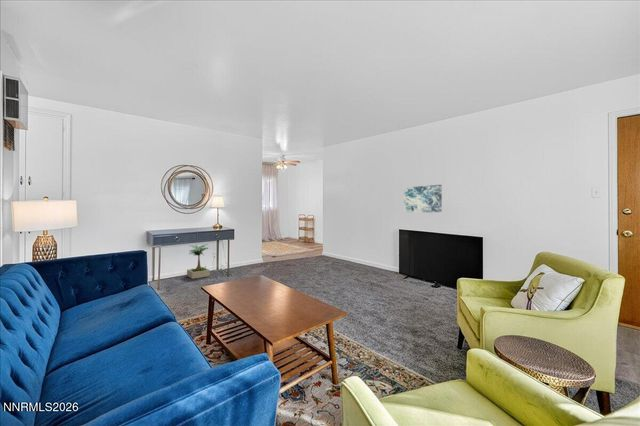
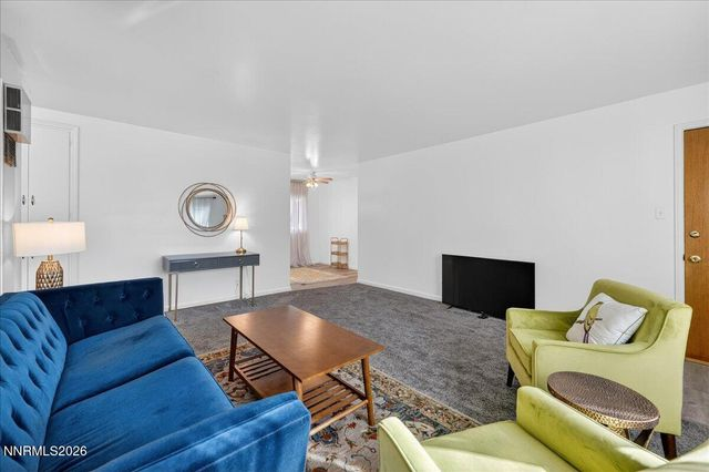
- wall art (421, 199)
- potted plant (199, 260)
